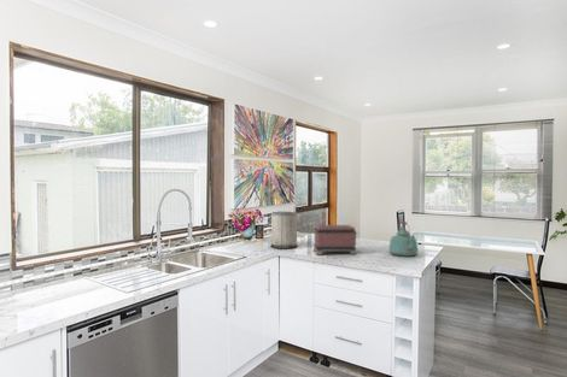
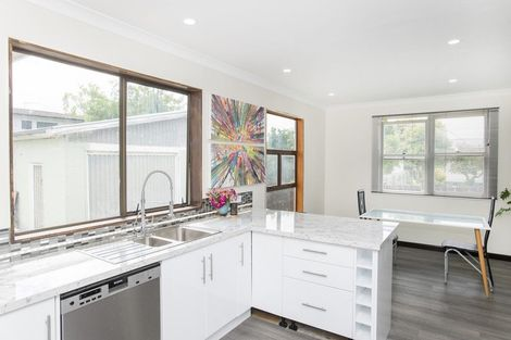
- toaster (335, 238)
- canister (284, 229)
- kettle (404, 237)
